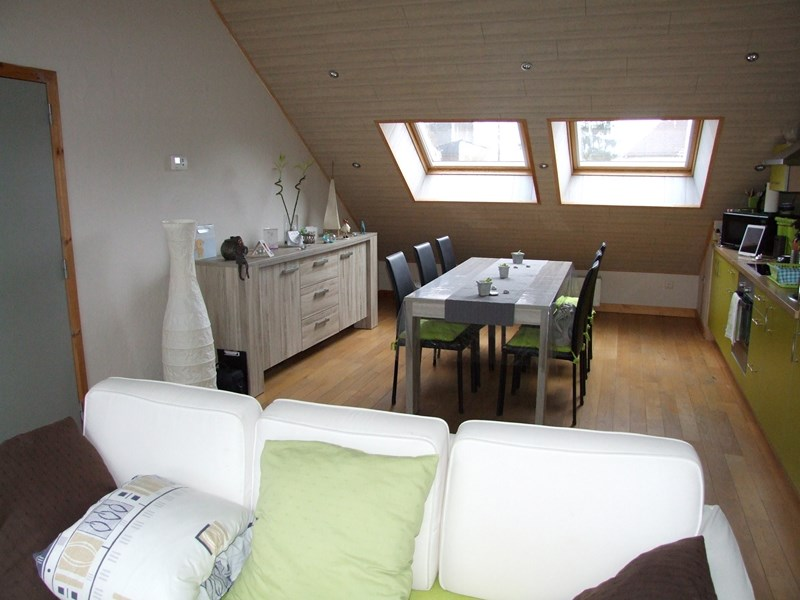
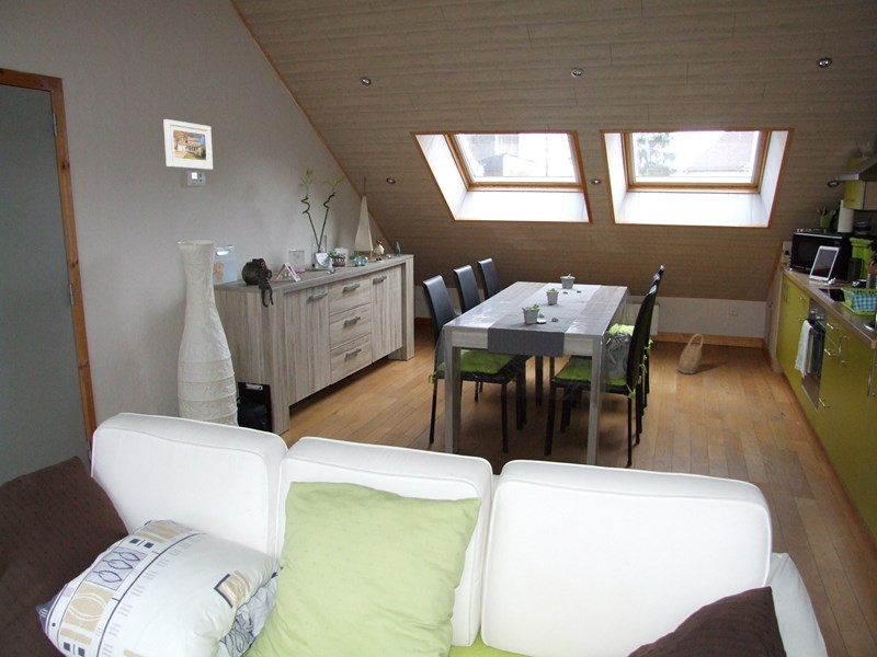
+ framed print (189, 146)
+ basket (688, 351)
